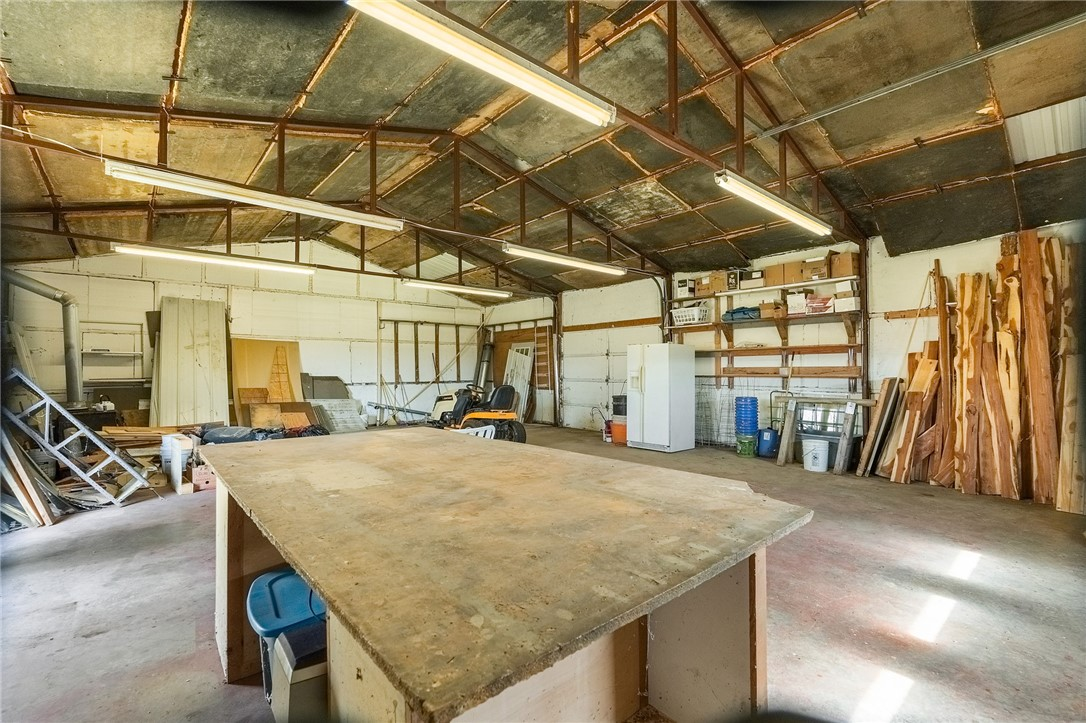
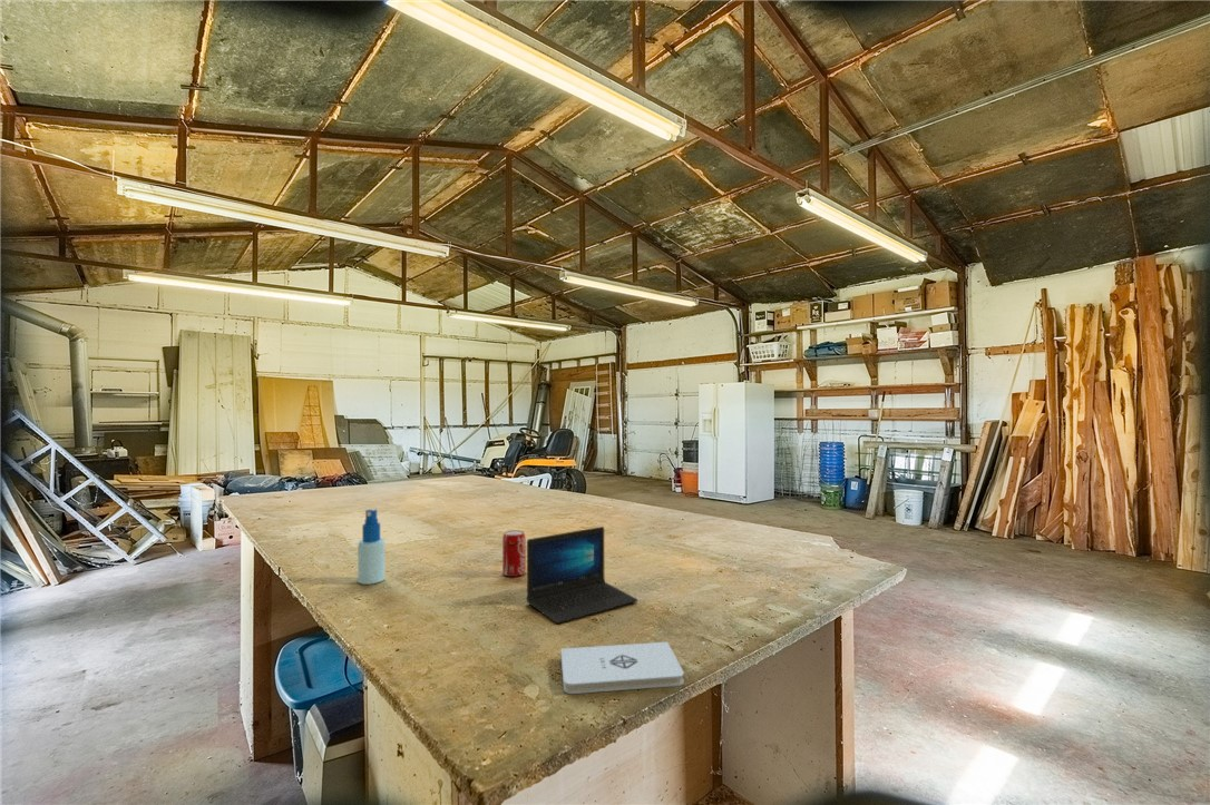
+ laptop (582, 570)
+ notepad (619, 666)
+ spray bottle (371, 544)
+ beverage can (514, 552)
